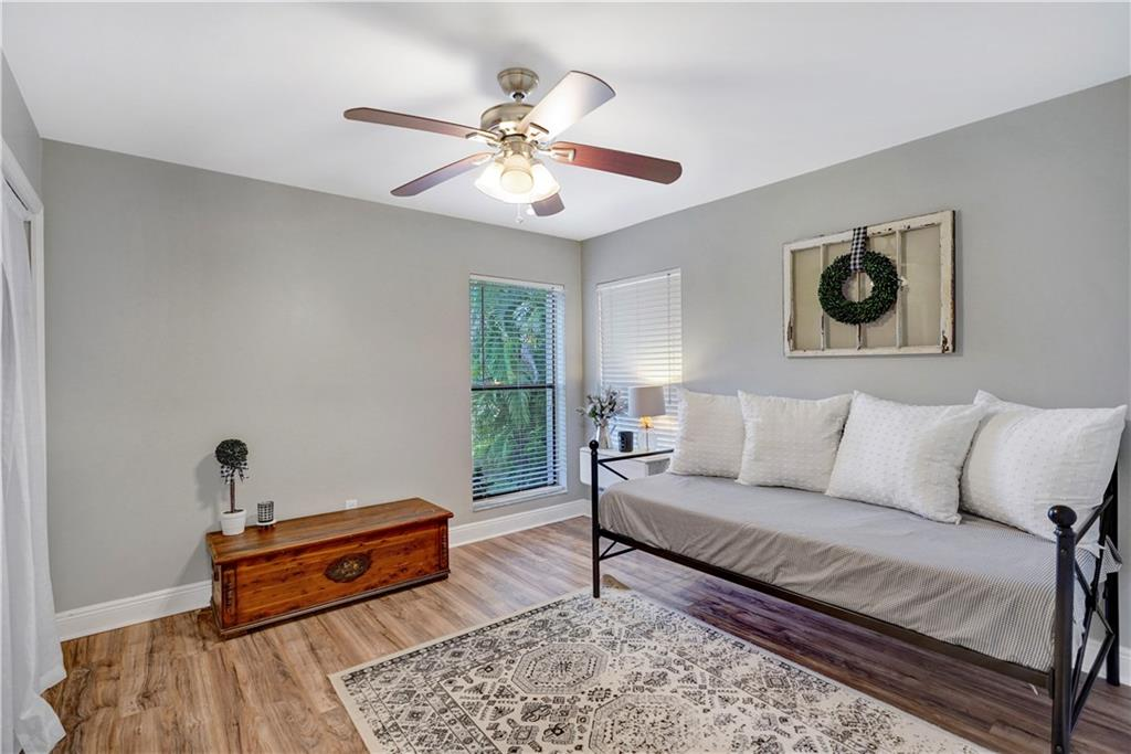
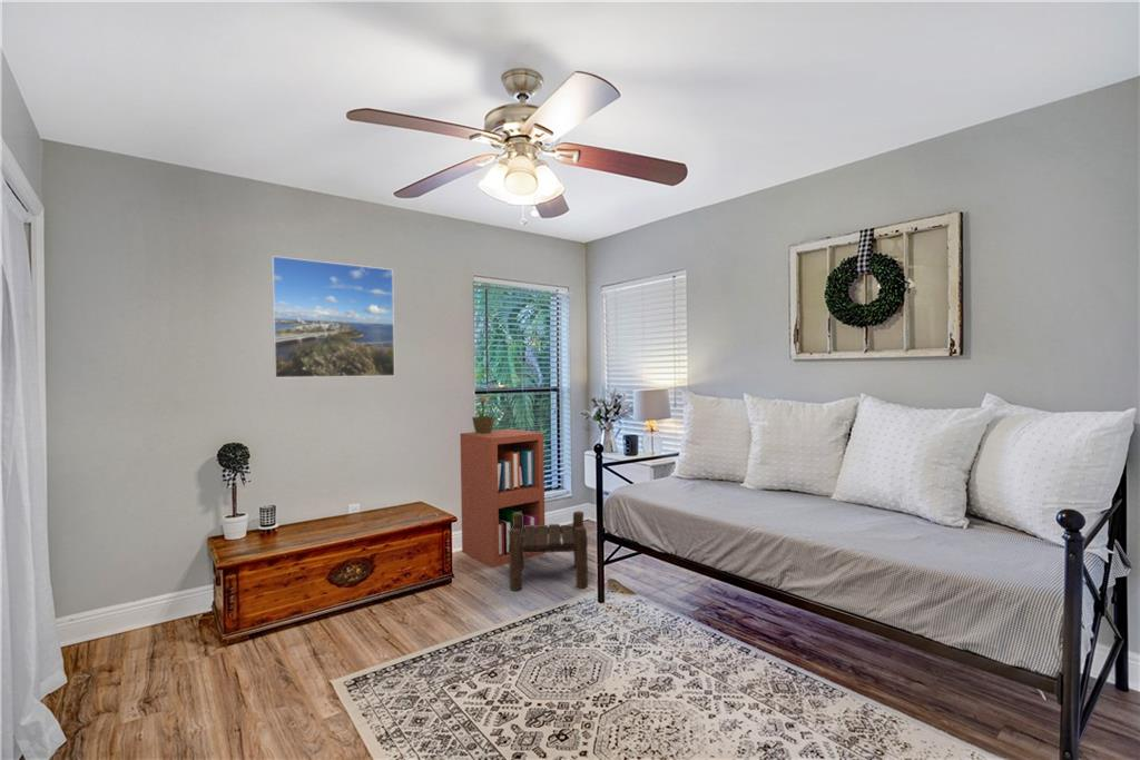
+ bookshelf (502, 493)
+ stool (549, 549)
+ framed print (336, 319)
+ potted plant (483, 413)
